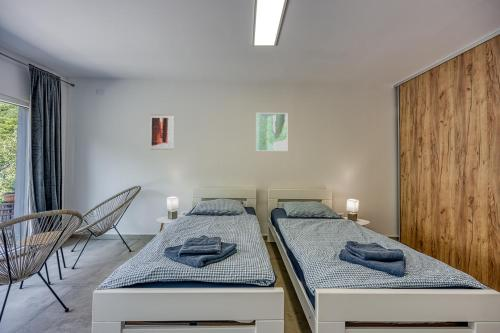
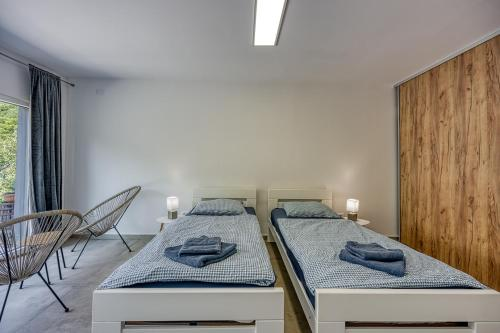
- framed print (271, 132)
- wall art (162, 132)
